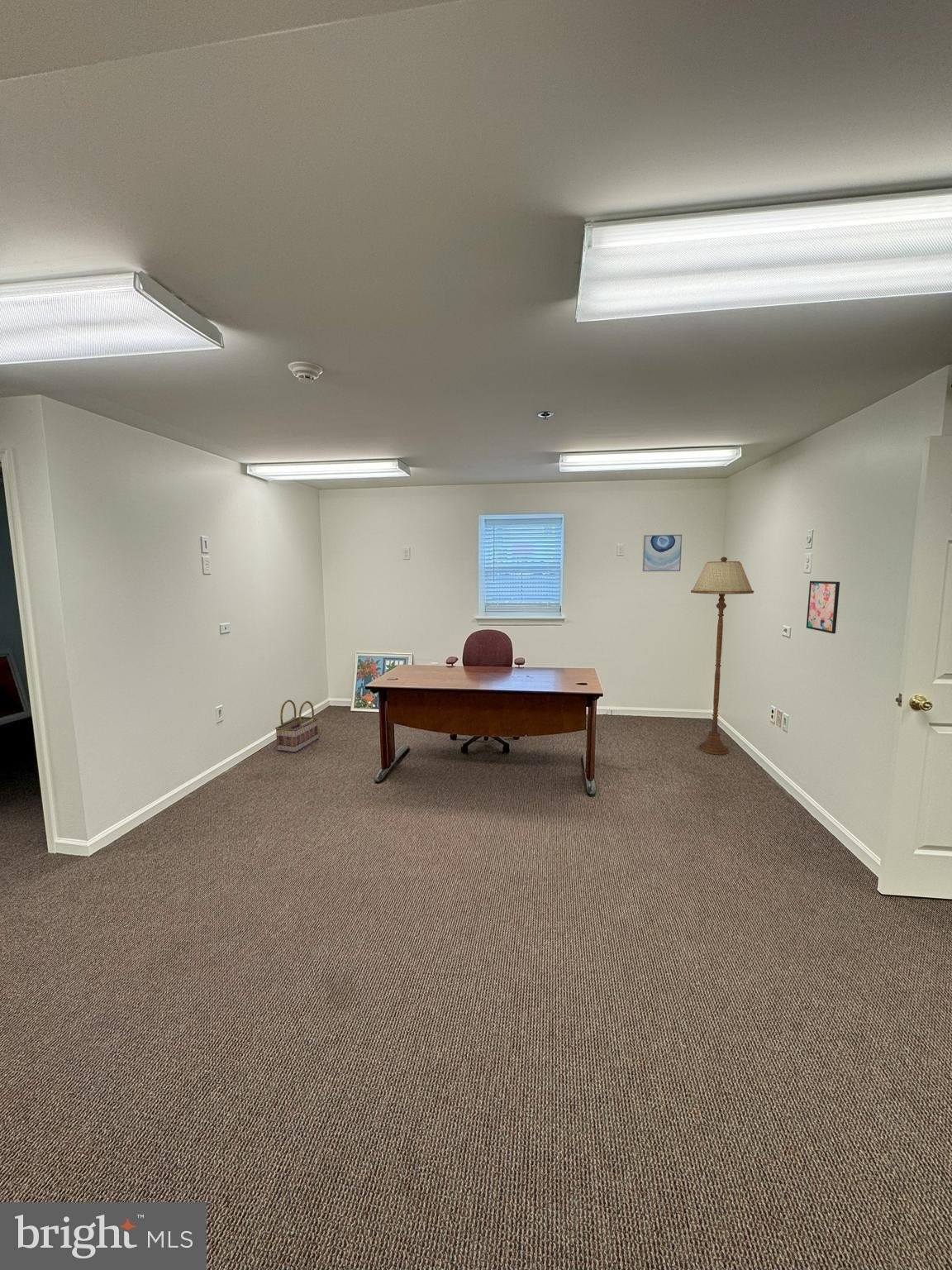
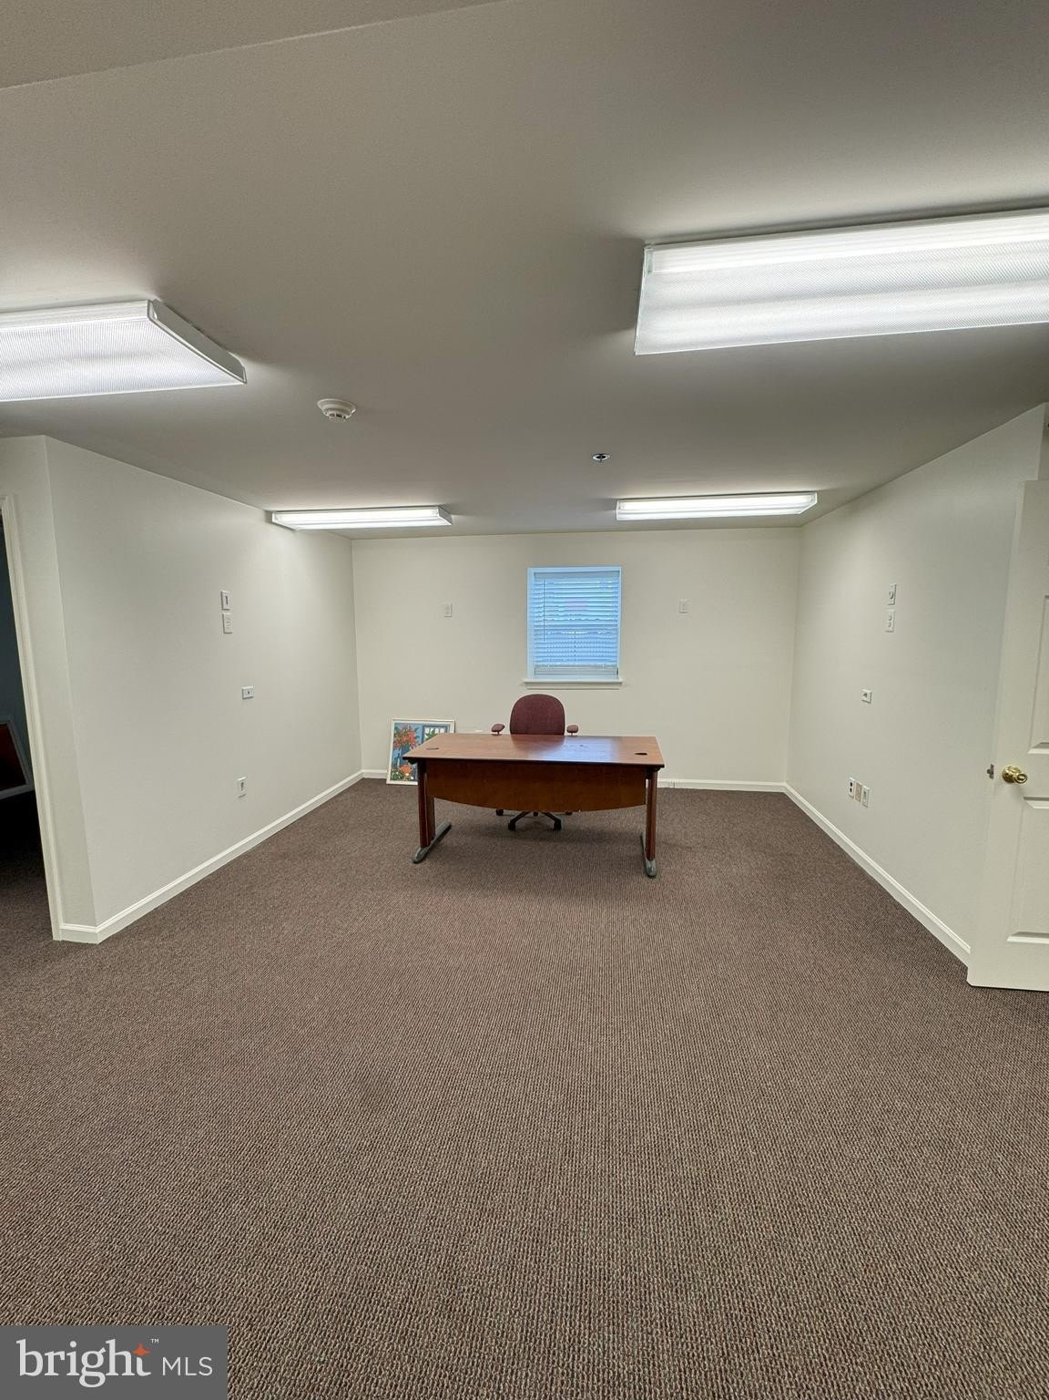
- wall art (821, 606)
- floor lamp (717, 655)
- basket (298, 723)
- wall art (662, 553)
